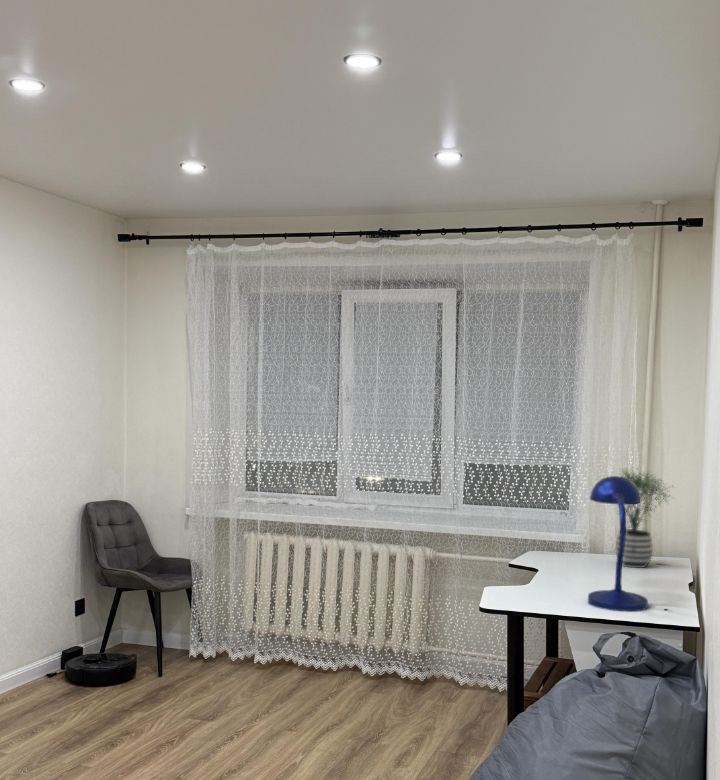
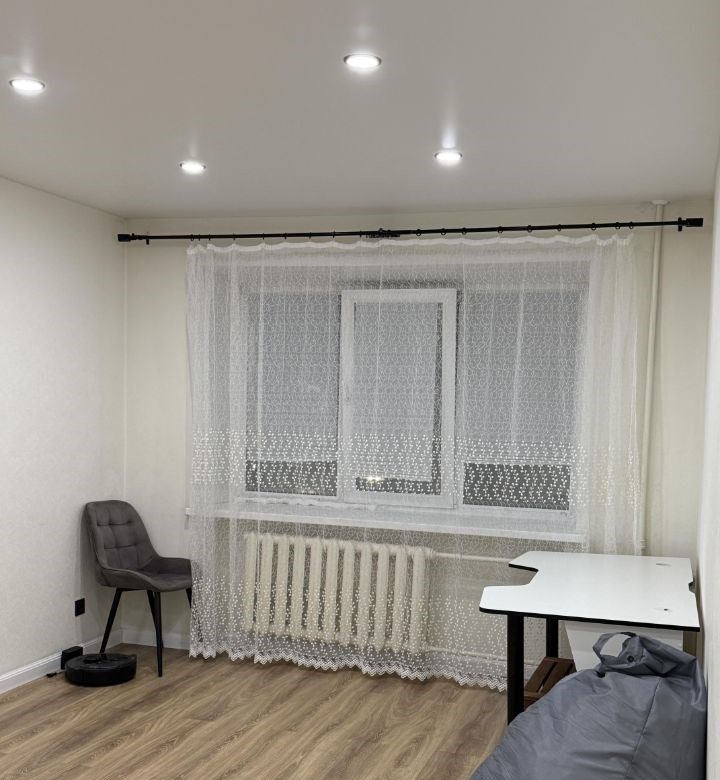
- desk lamp (619, 539)
- potted plant (637, 517)
